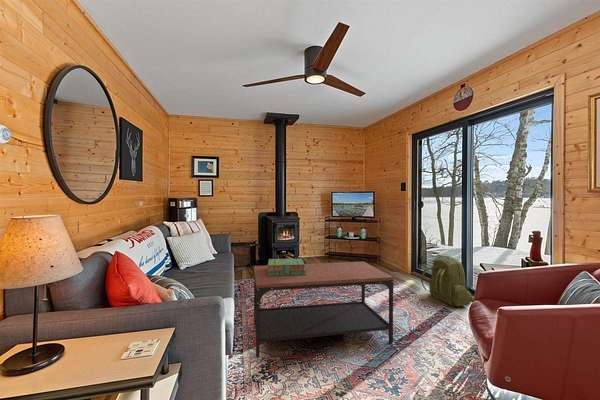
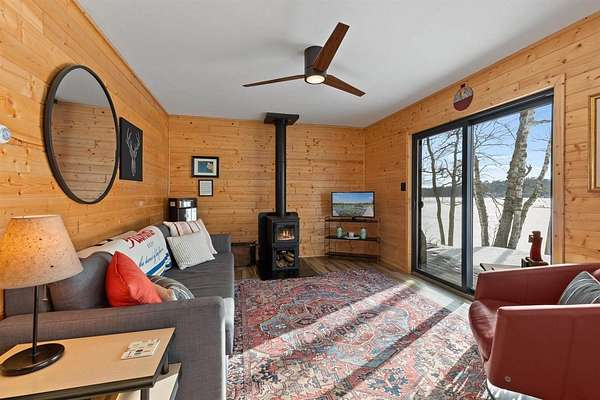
- coffee table (318, 304)
- backpack (446, 278)
- stack of books (285, 266)
